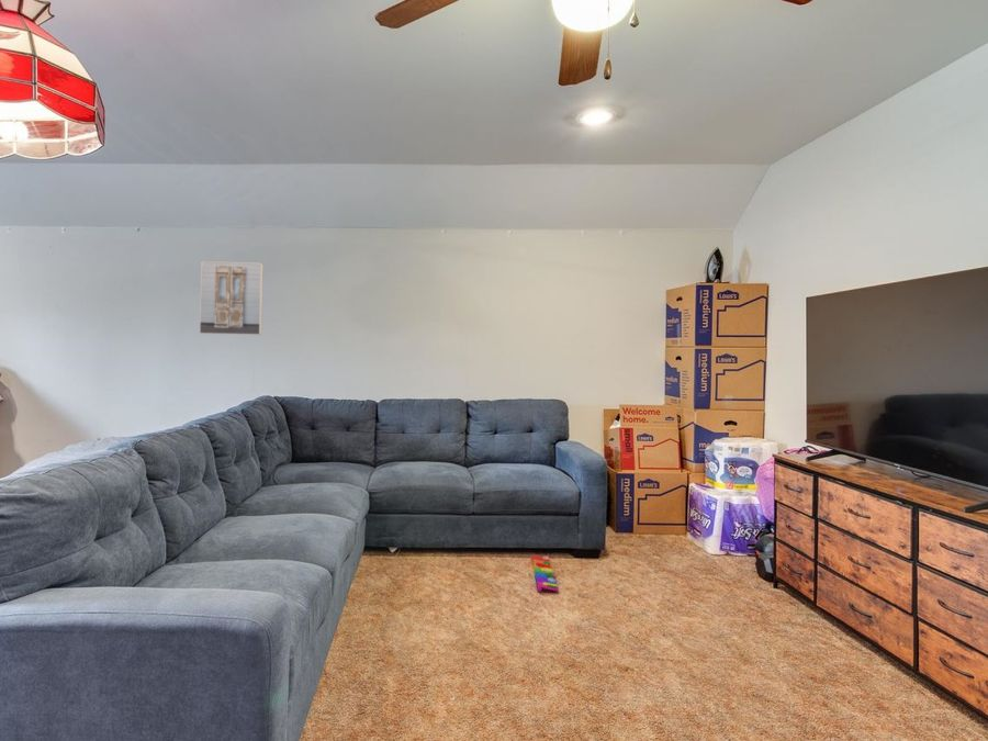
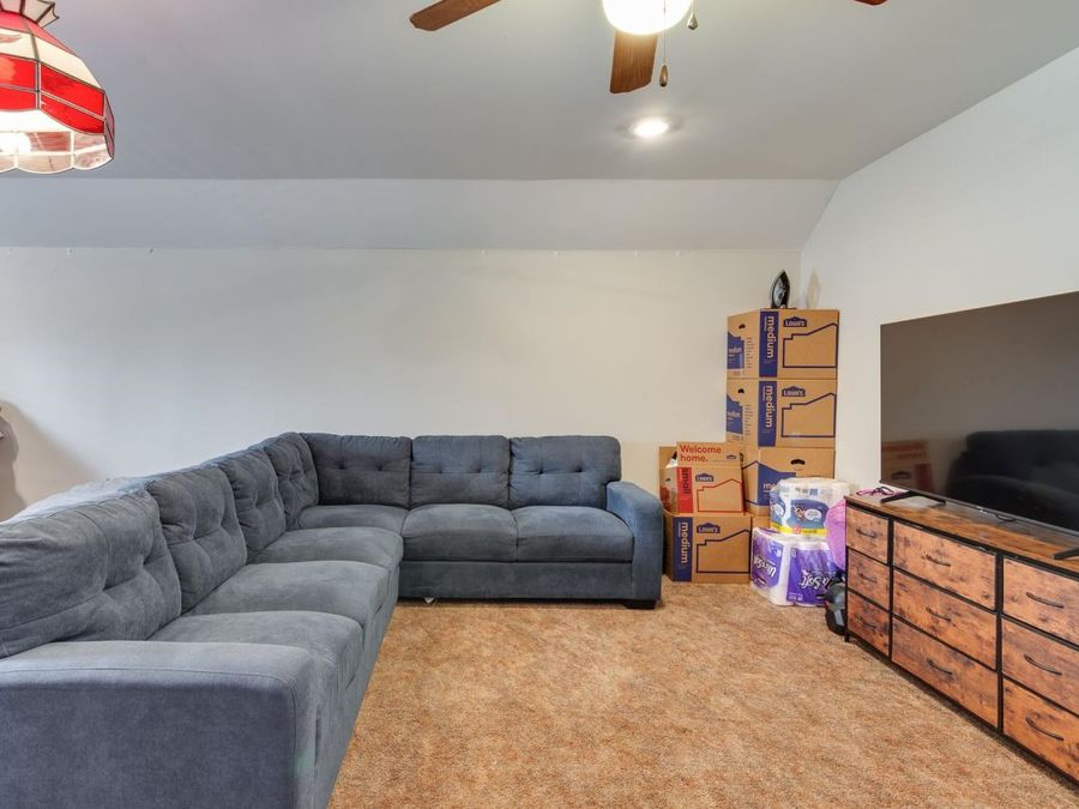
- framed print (231, 297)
- knob puzzle (543, 570)
